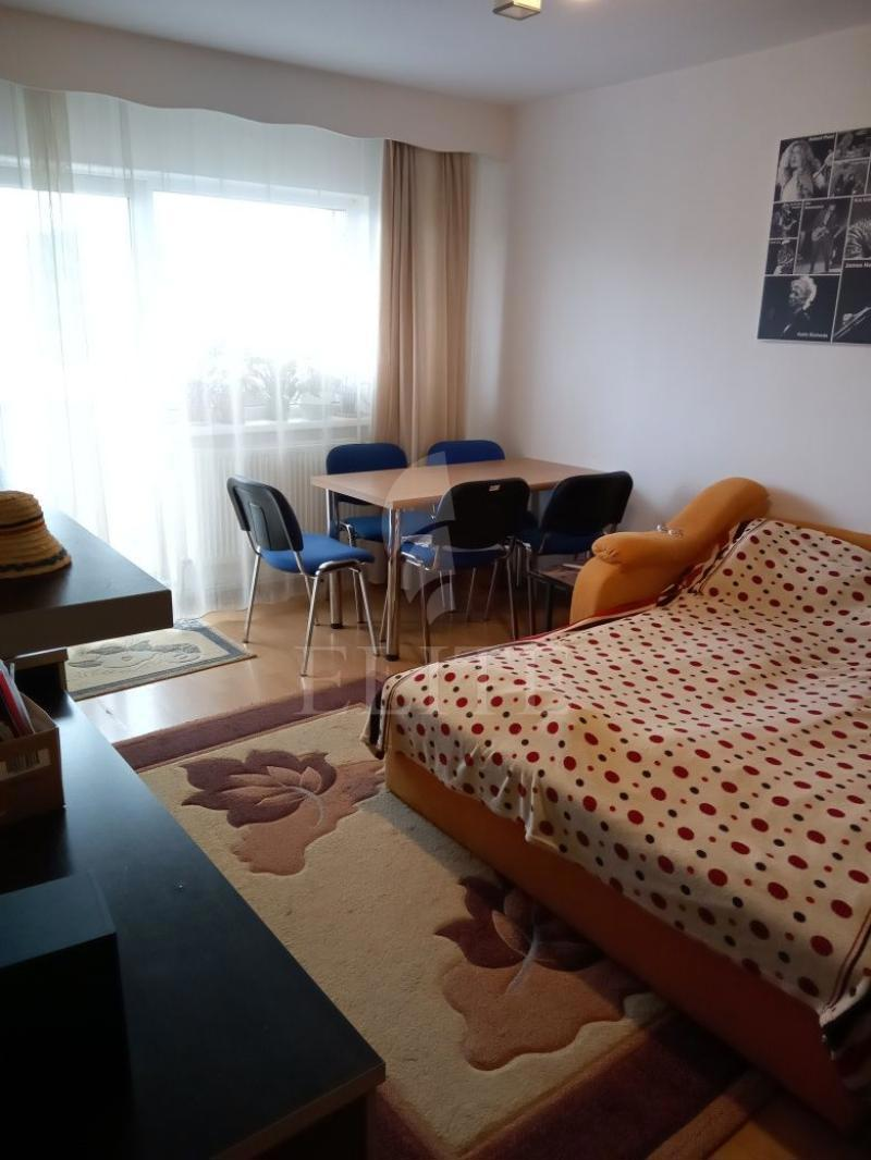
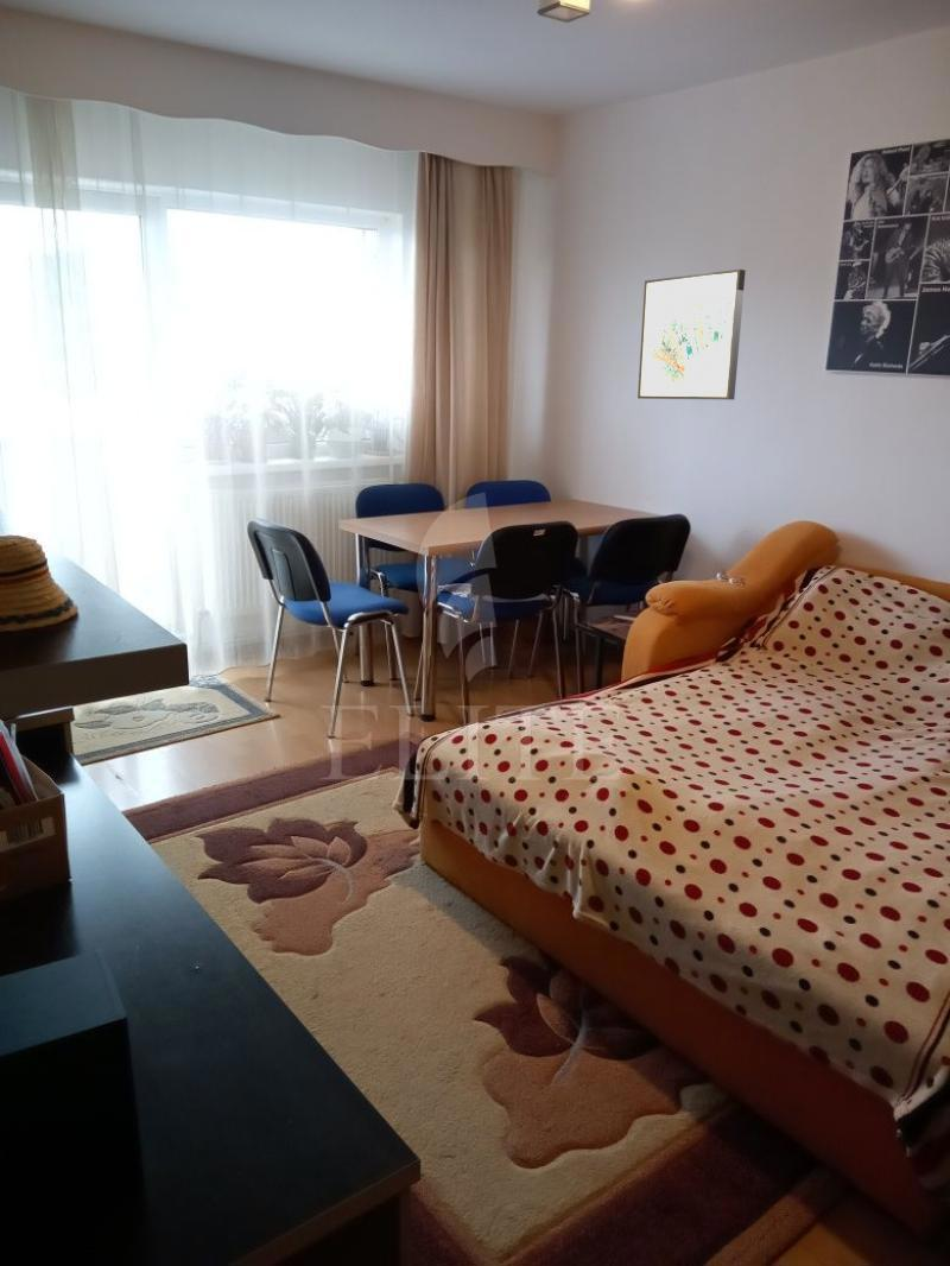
+ wall art (688, 337)
